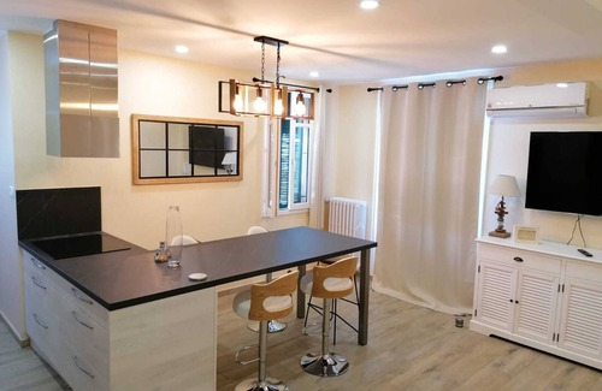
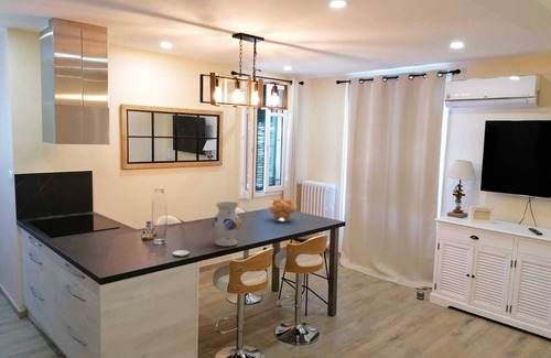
+ fruit basket (281, 209)
+ vase (226, 224)
